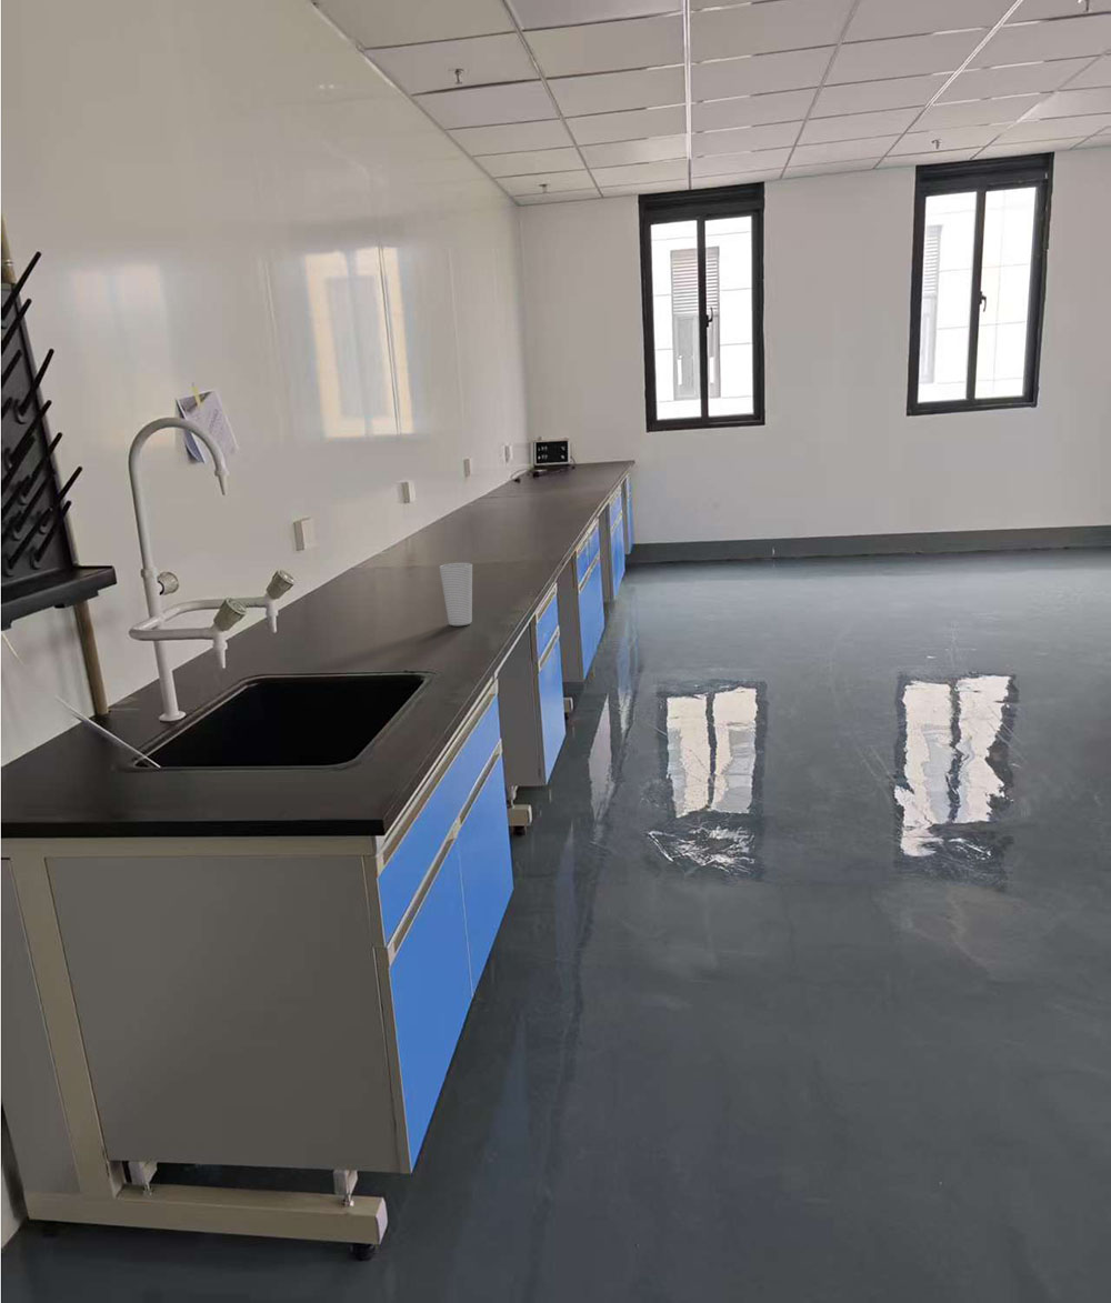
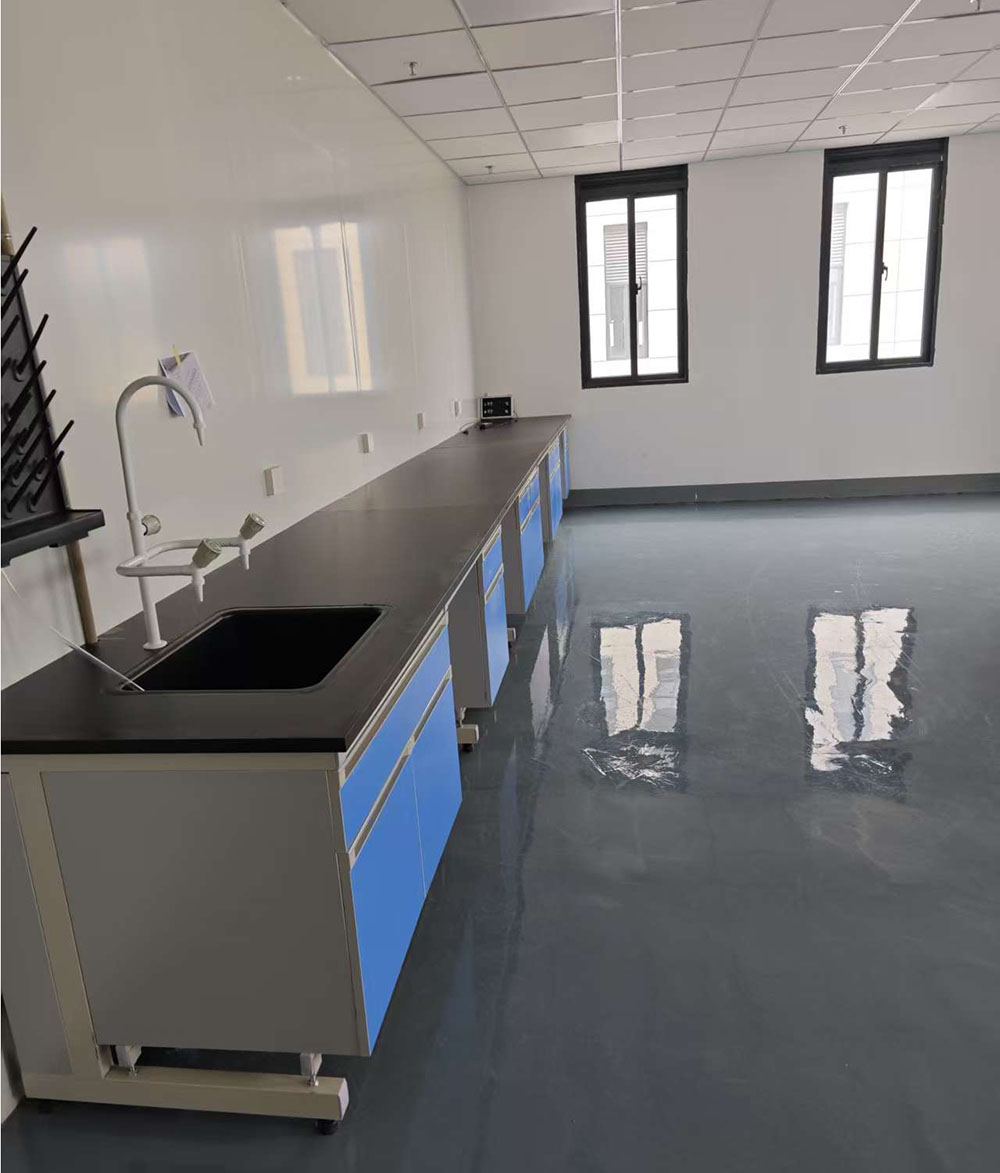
- cup (458, 594)
